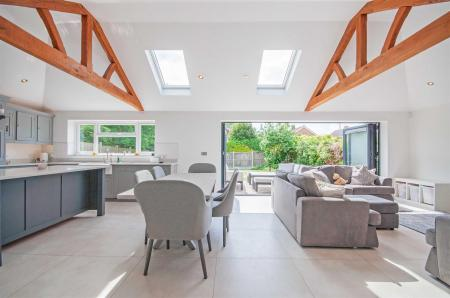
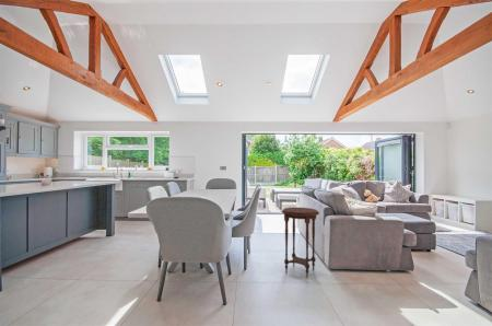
+ side table (294, 241)
